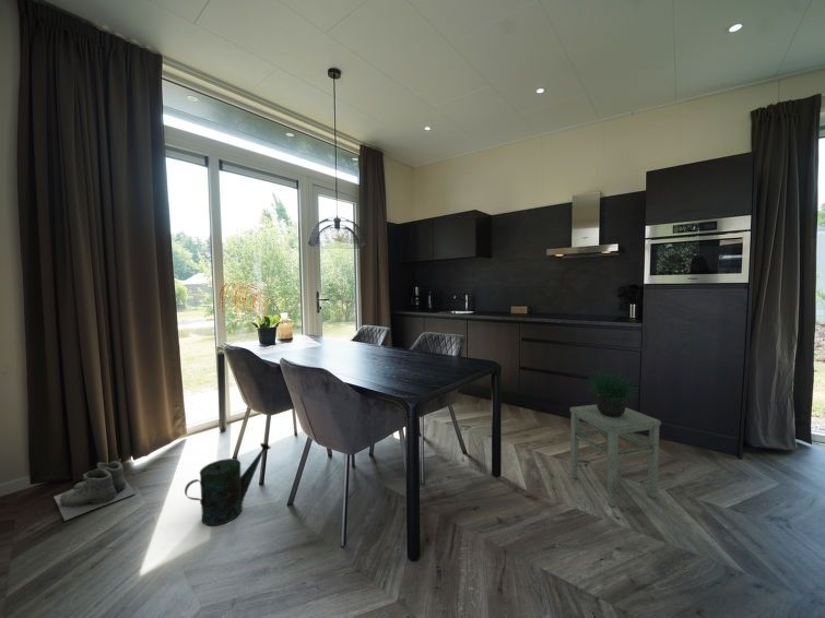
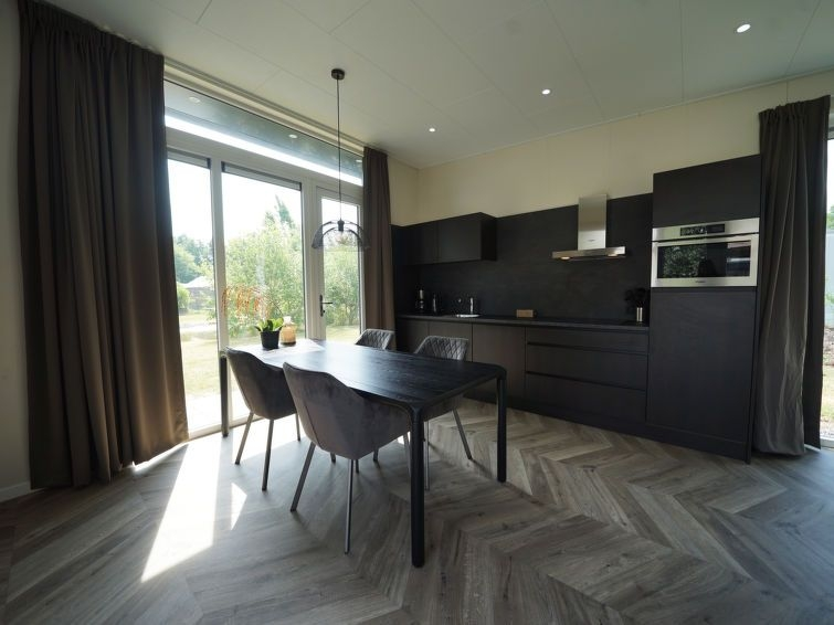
- stool (612, 450)
- potted plant (610, 384)
- watering can (232, 482)
- boots (94, 479)
